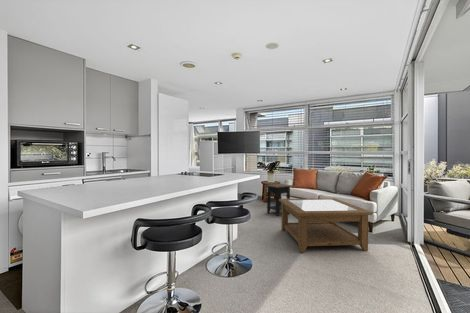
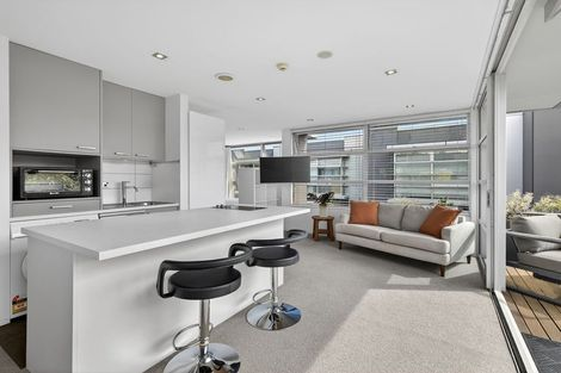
- coffee table (319, 221)
- side table (278, 199)
